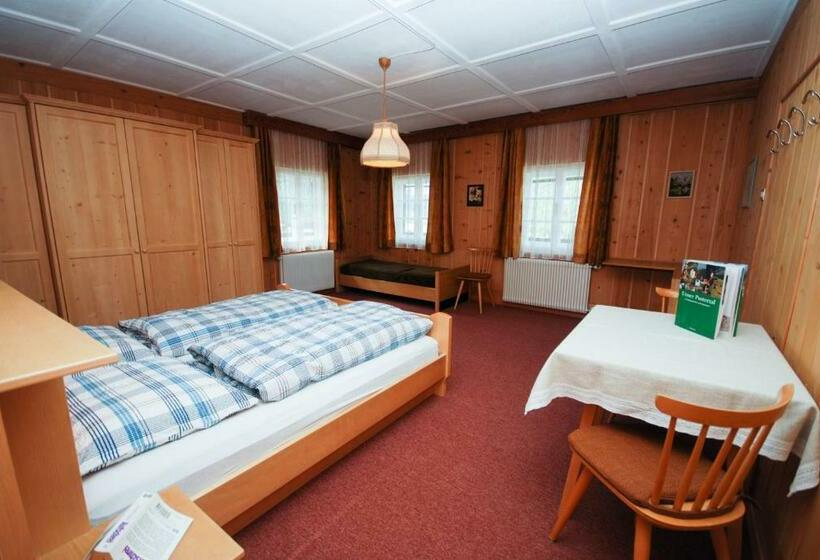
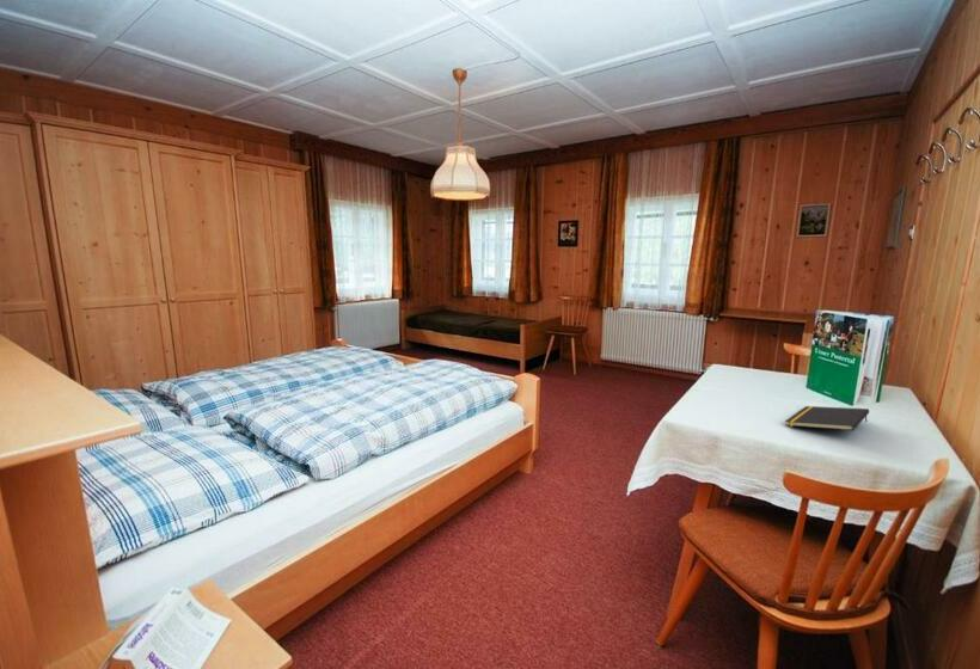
+ notepad (827, 417)
